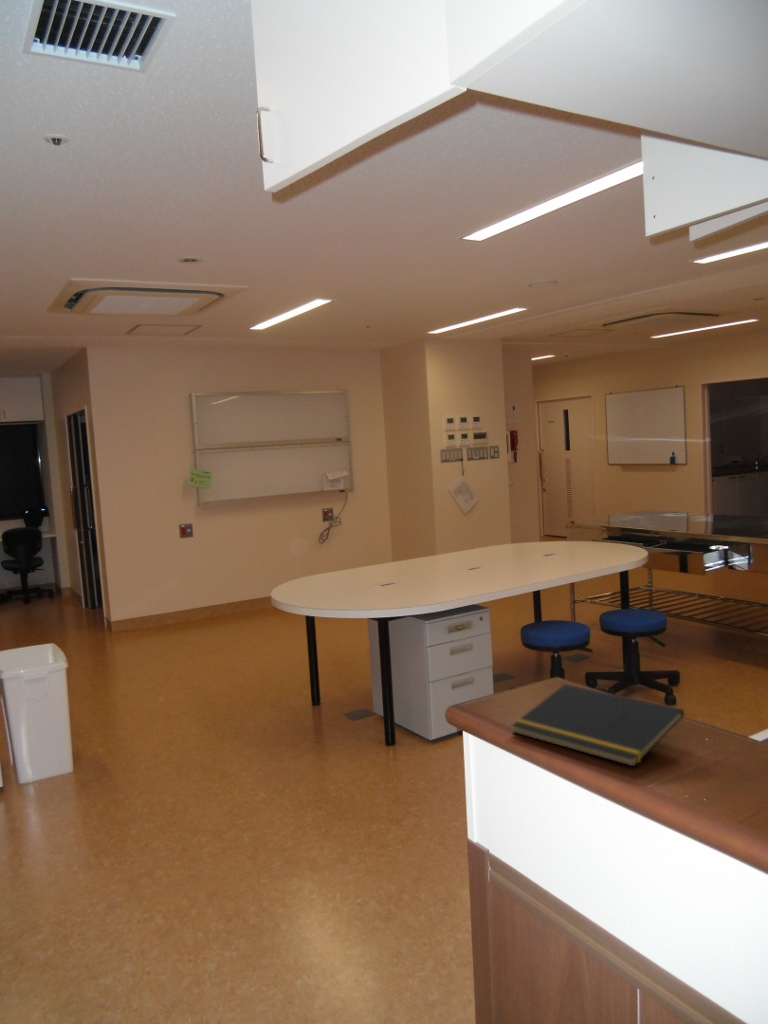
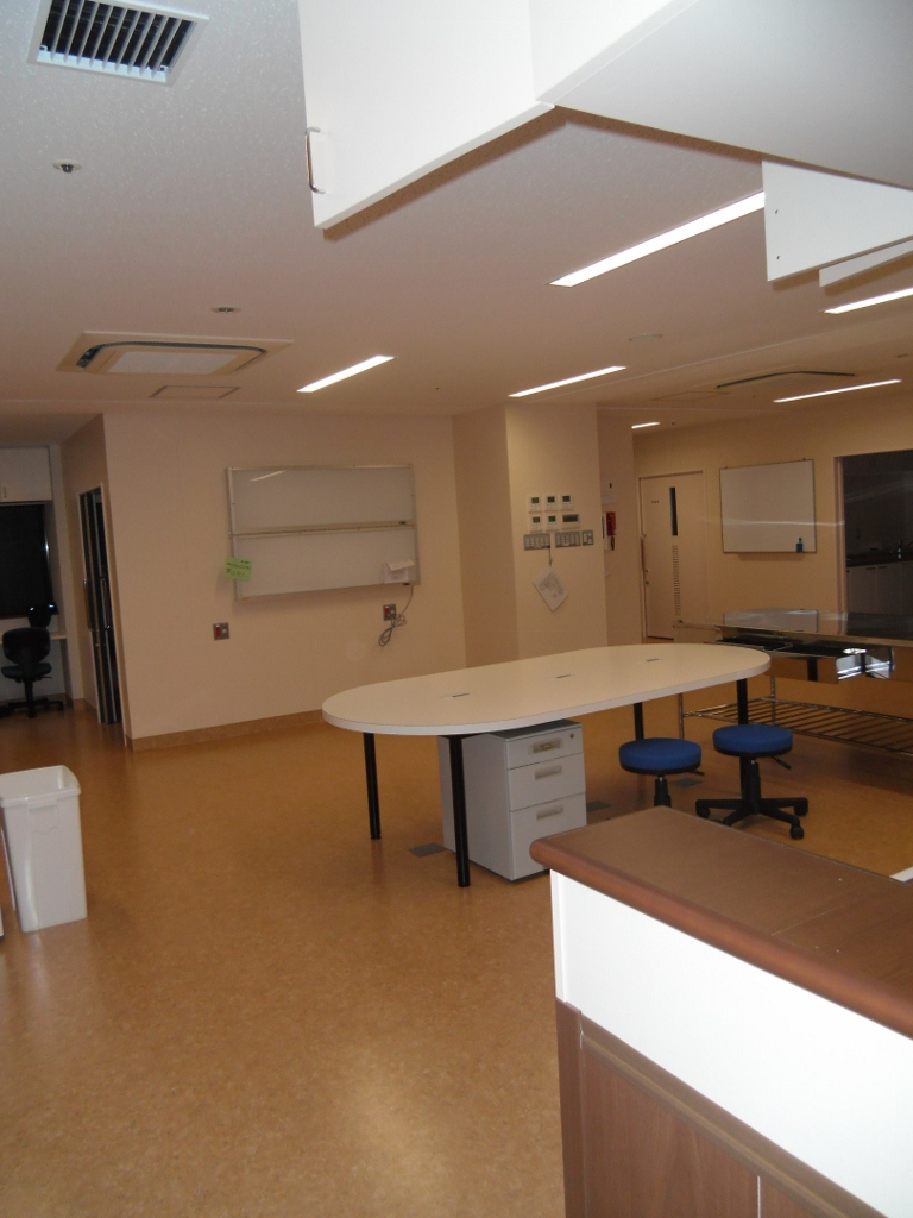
- notepad (595, 720)
